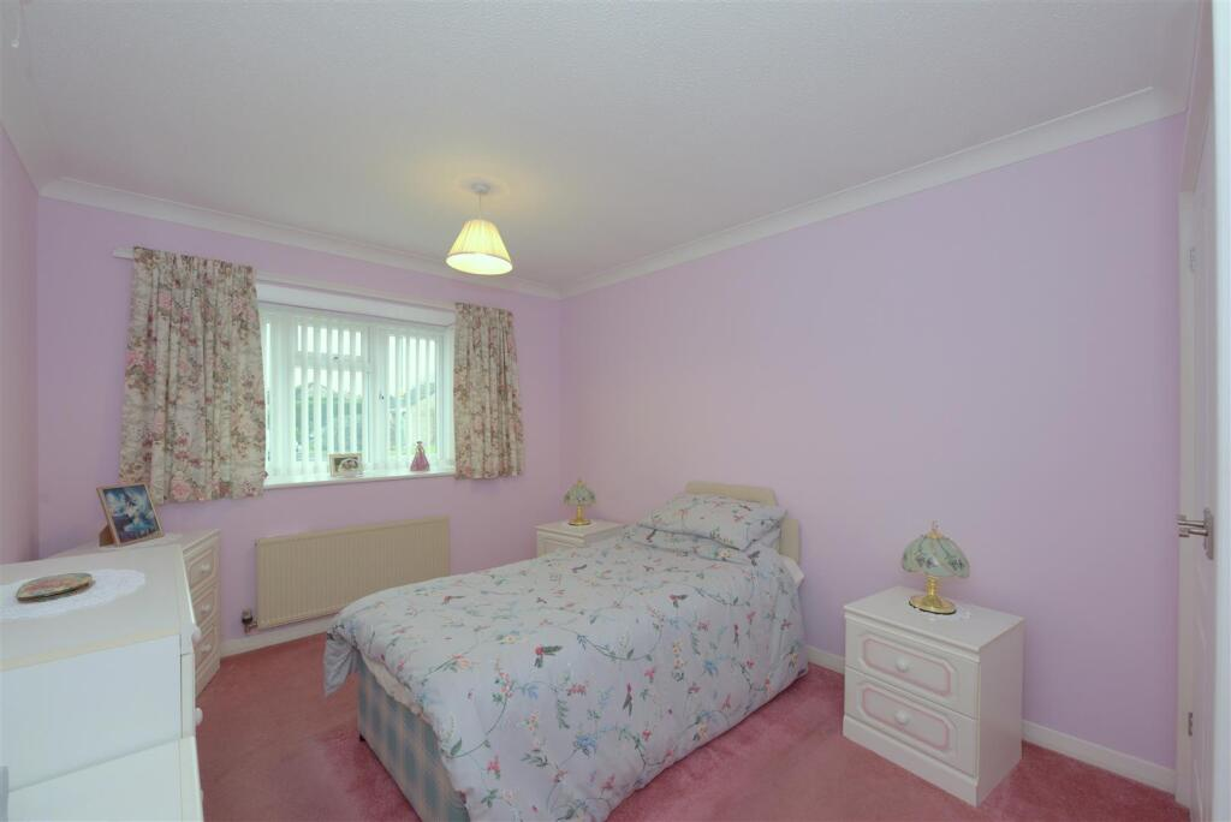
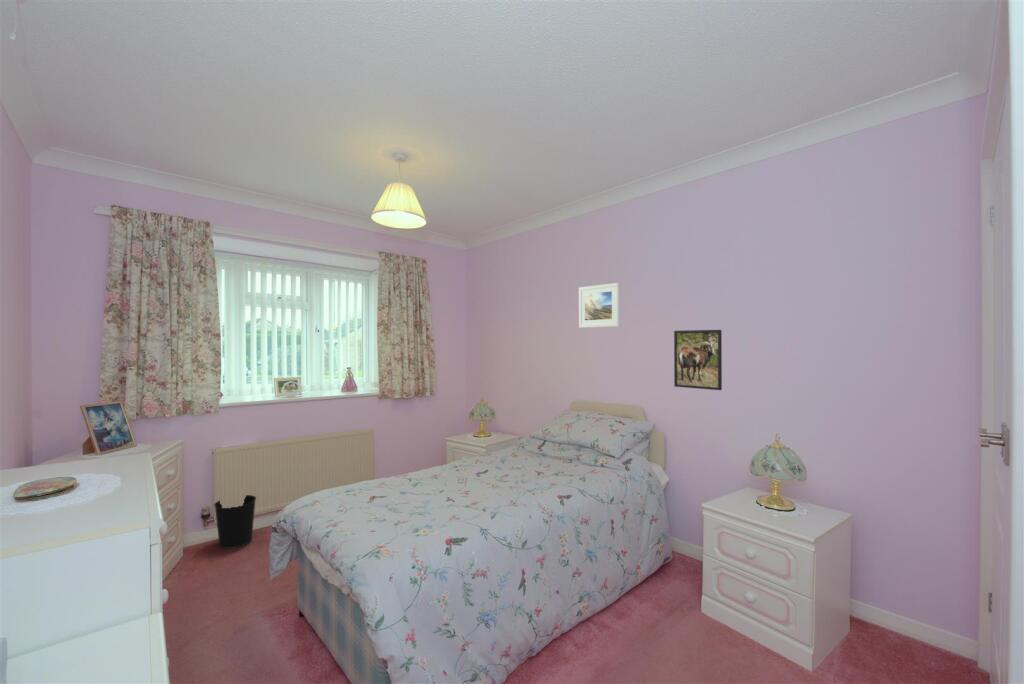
+ wastebasket (235, 521)
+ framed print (598, 306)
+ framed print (697, 359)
